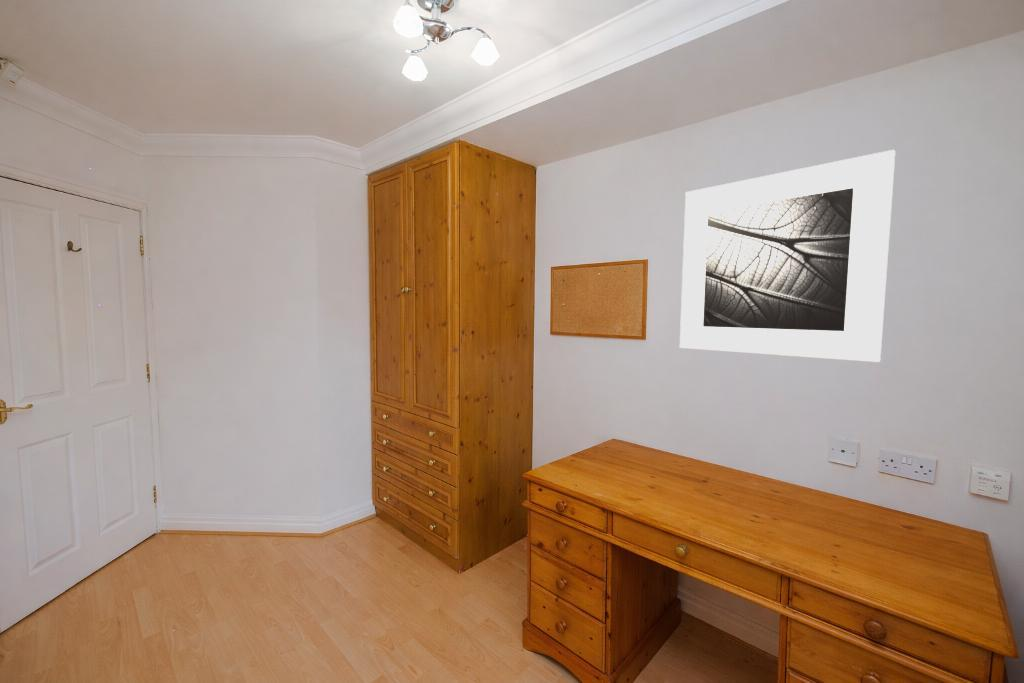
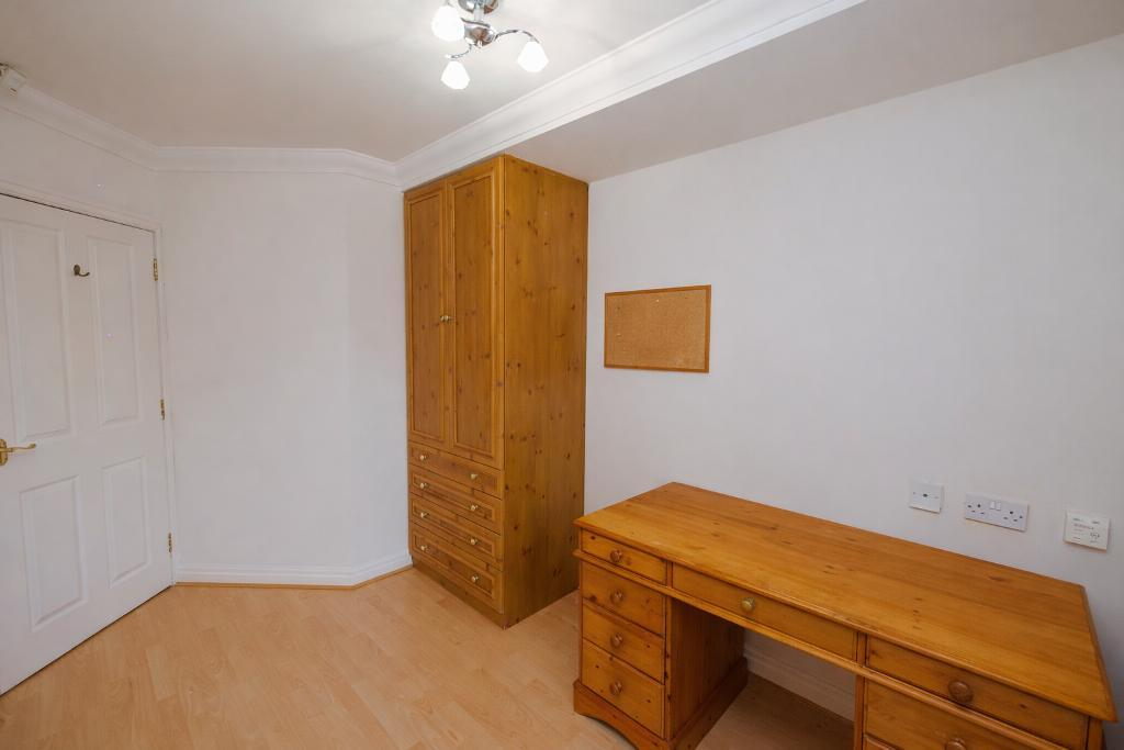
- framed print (769, 265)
